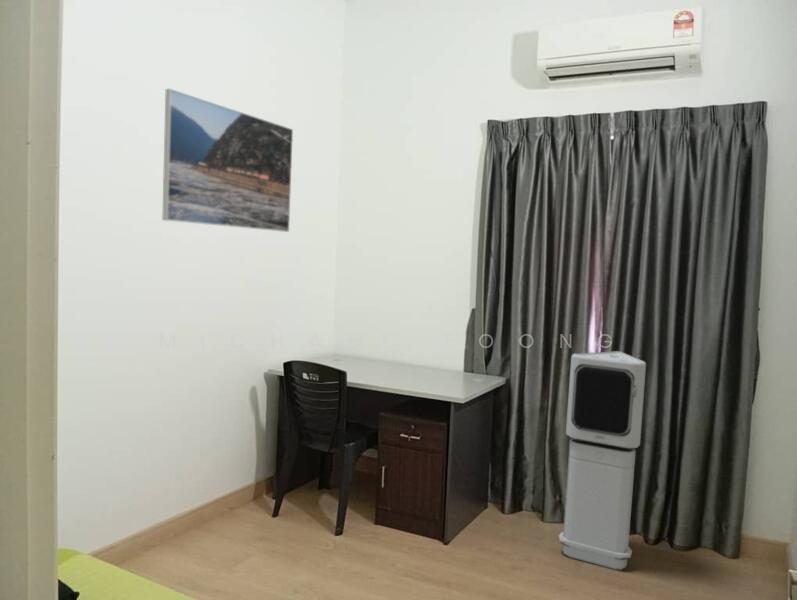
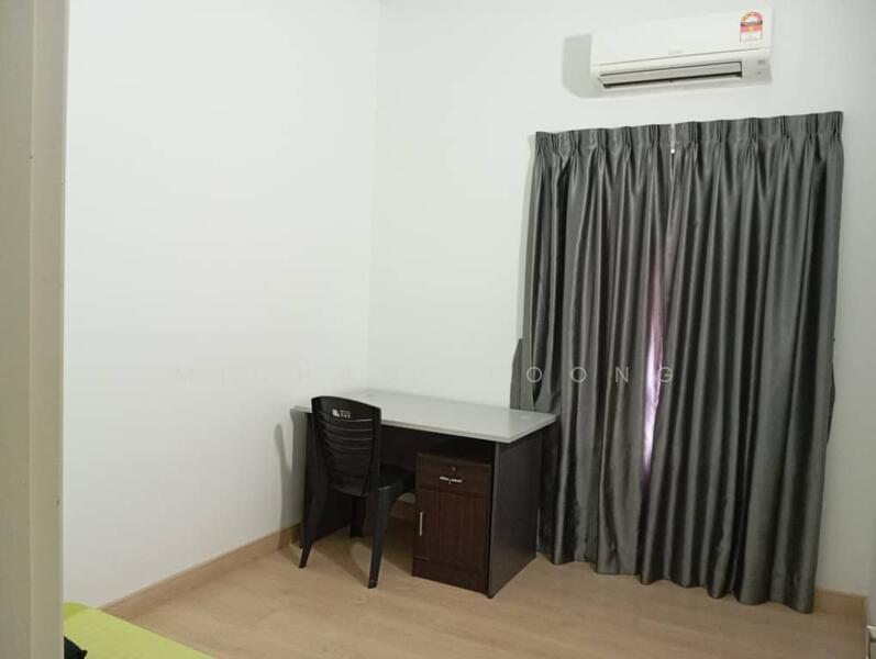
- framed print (235, 169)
- air purifier (605, 453)
